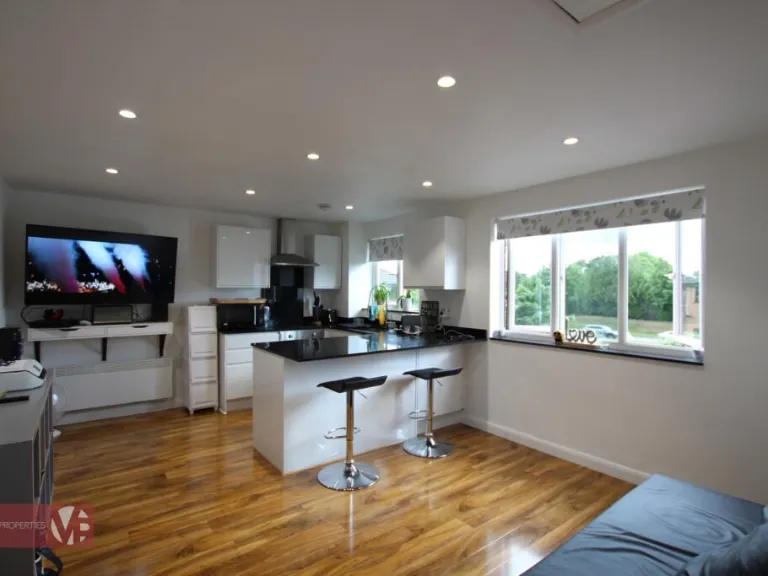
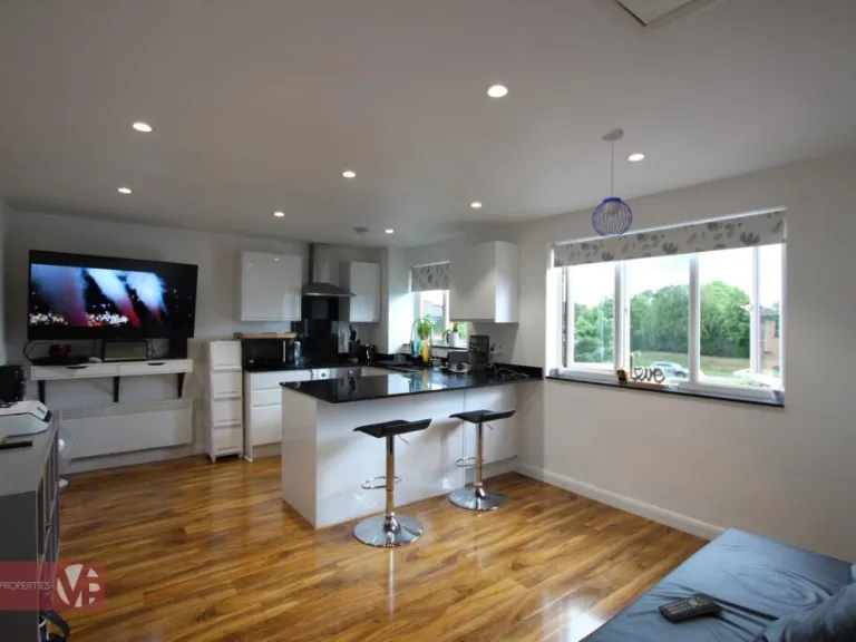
+ remote control (690, 607)
+ pendant light (612, 184)
